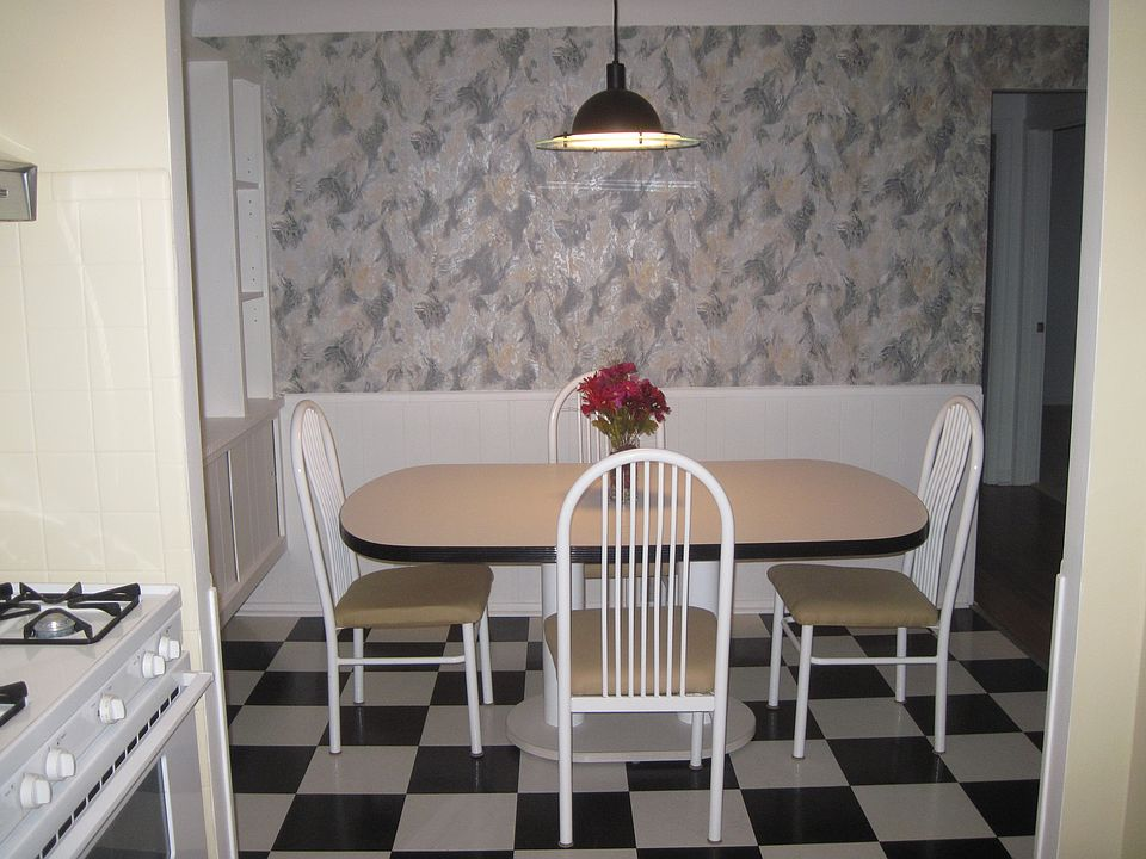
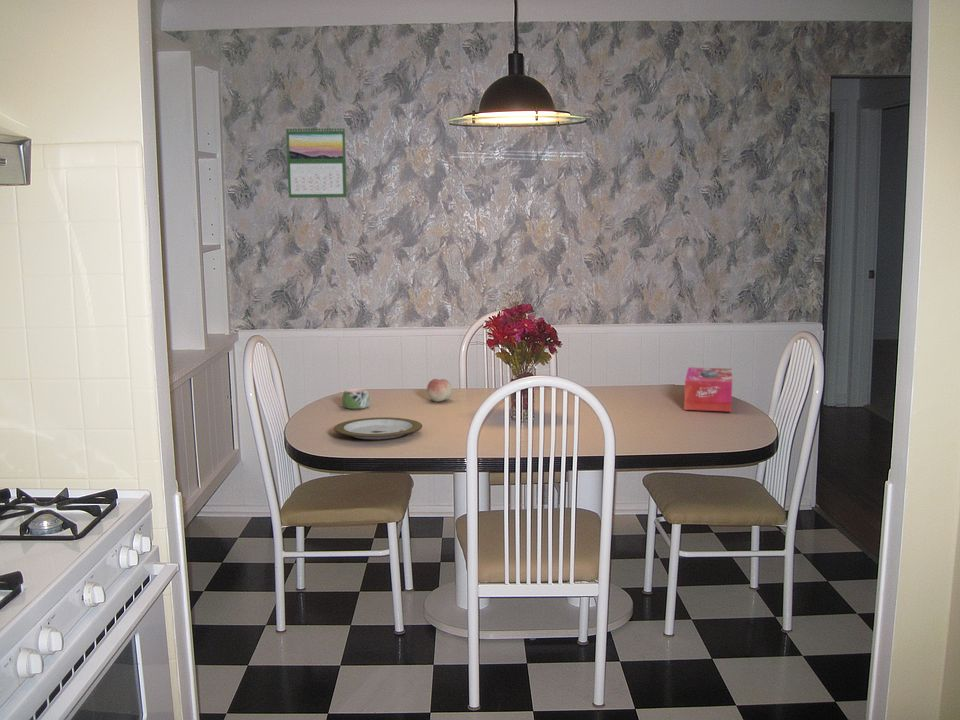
+ calendar (316, 161)
+ mug (356, 398)
+ fruit (439, 390)
+ plate (378, 429)
+ tissue box (708, 388)
